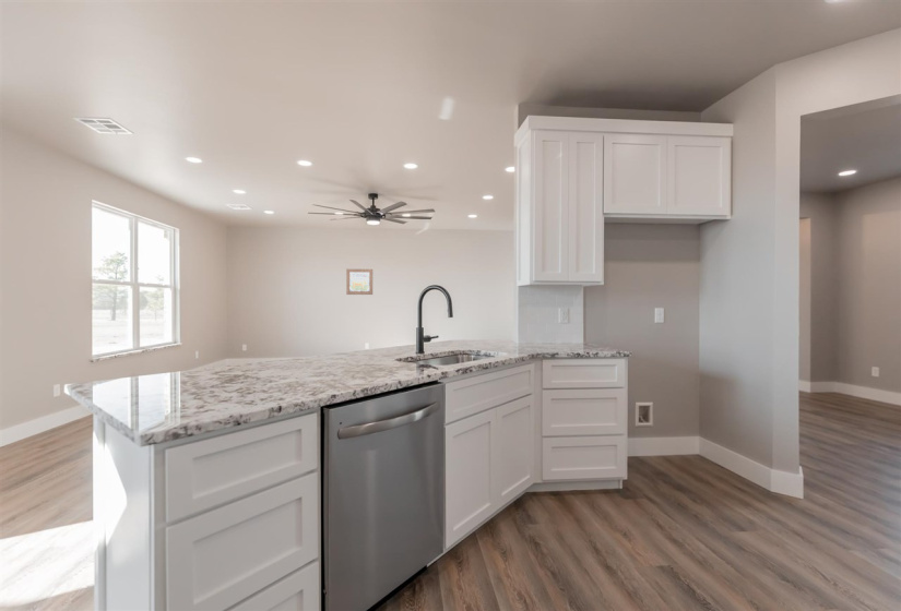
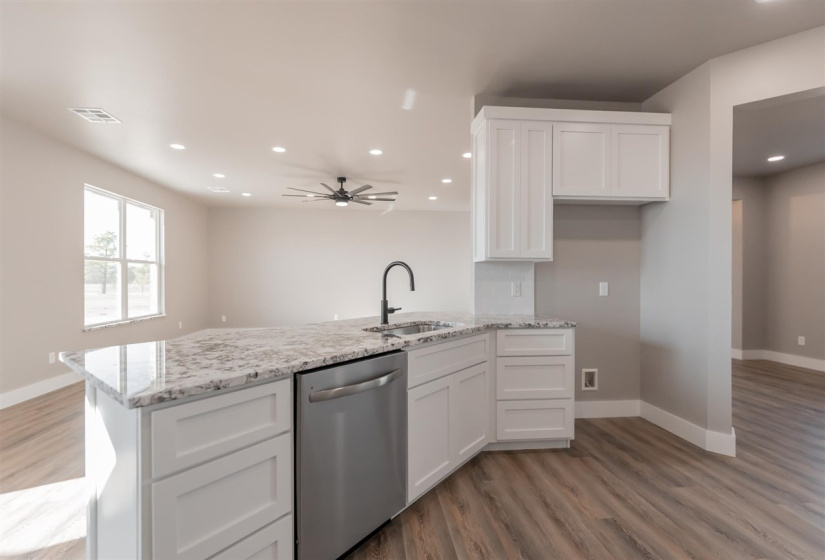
- wall art (359, 281)
